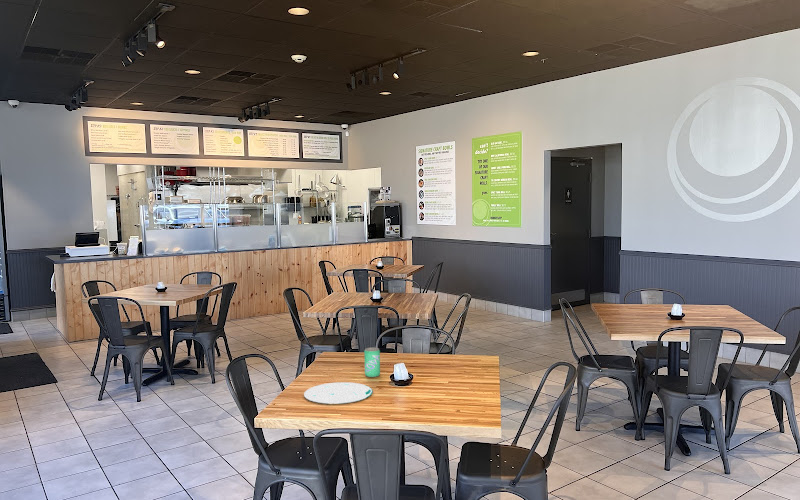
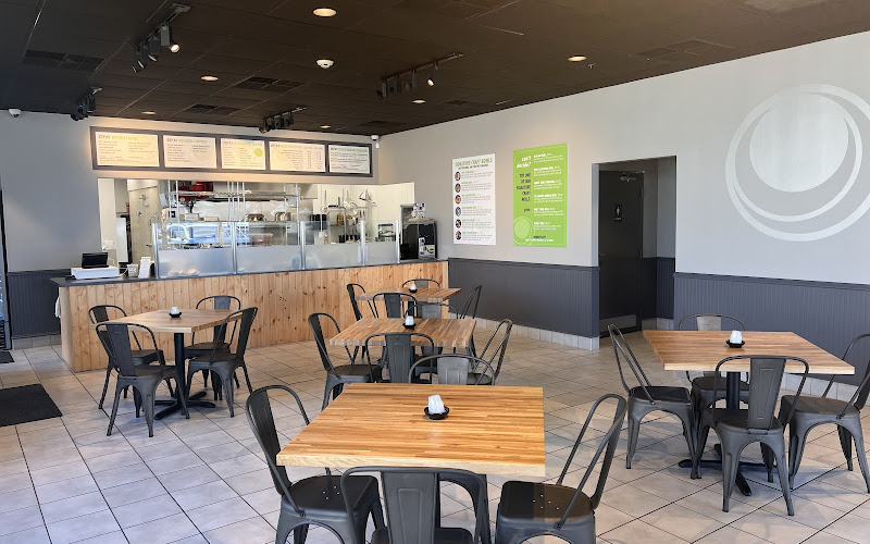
- plate (338, 389)
- beverage can (372, 362)
